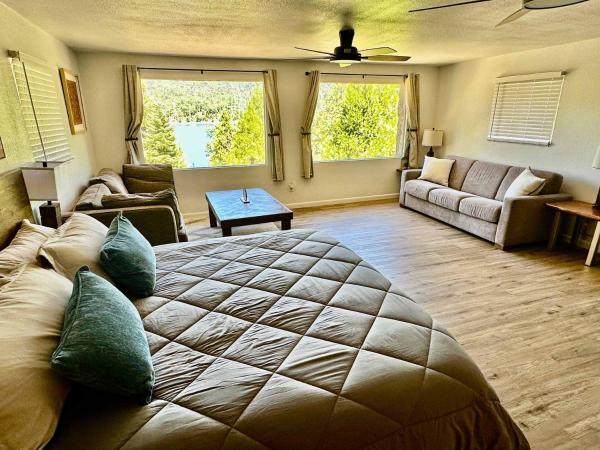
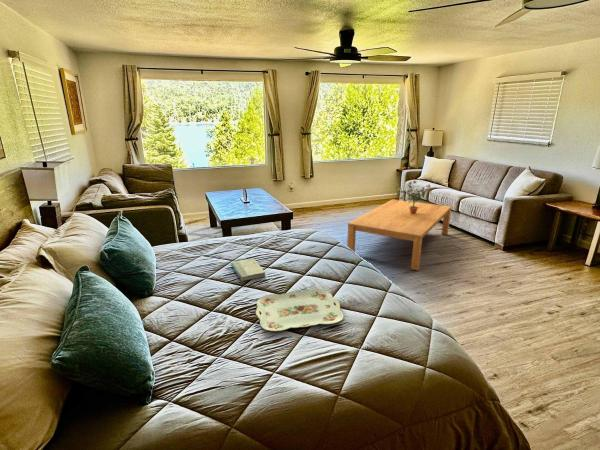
+ coffee table (402, 228)
+ serving tray (298, 309)
+ book (247, 268)
+ potted plant (414, 197)
